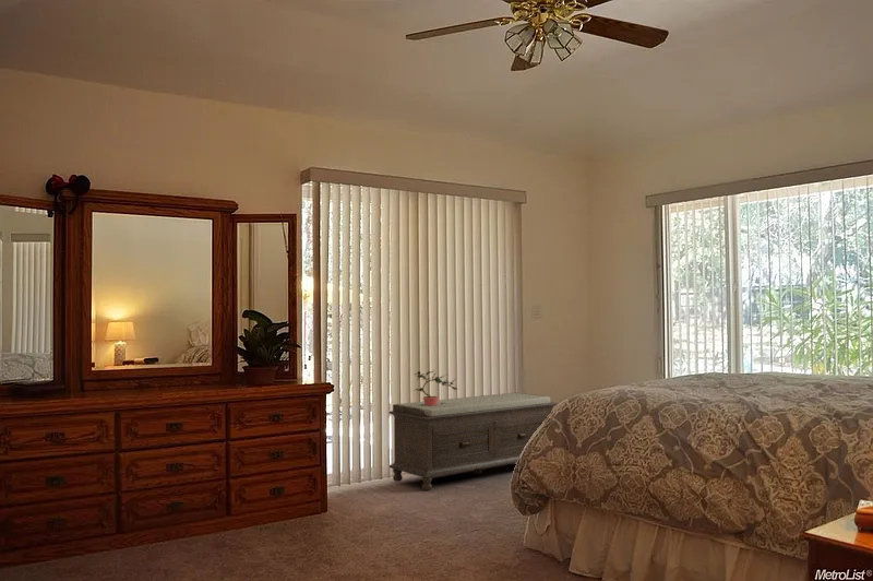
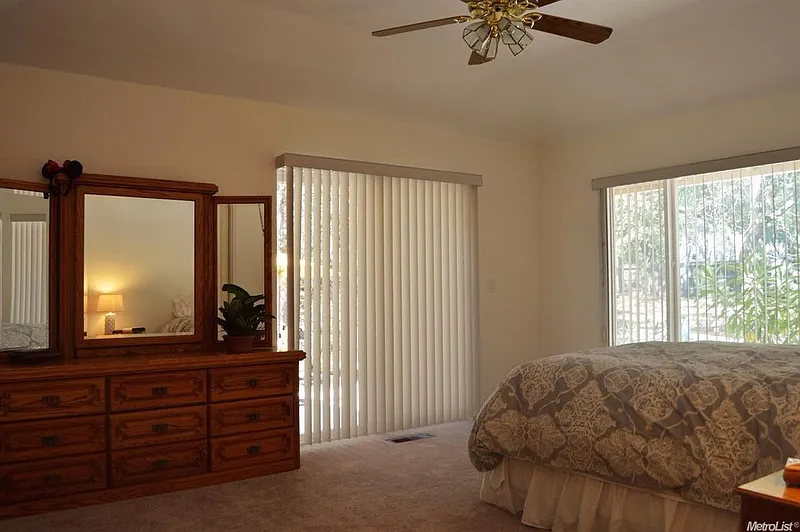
- bench (476, 436)
- potted plant (436, 382)
